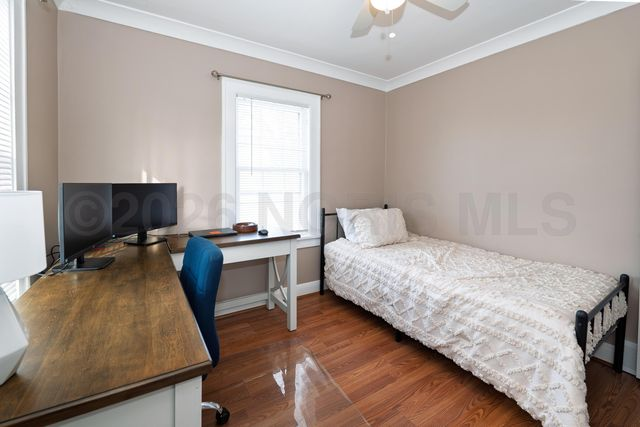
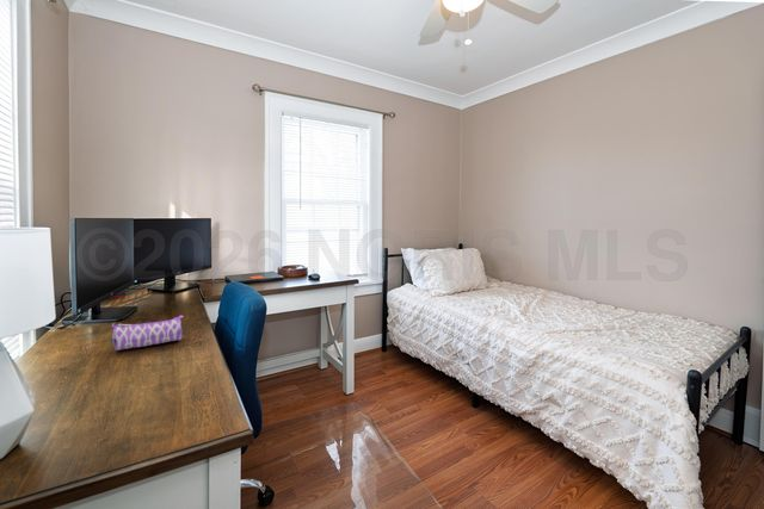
+ pencil case (148, 331)
